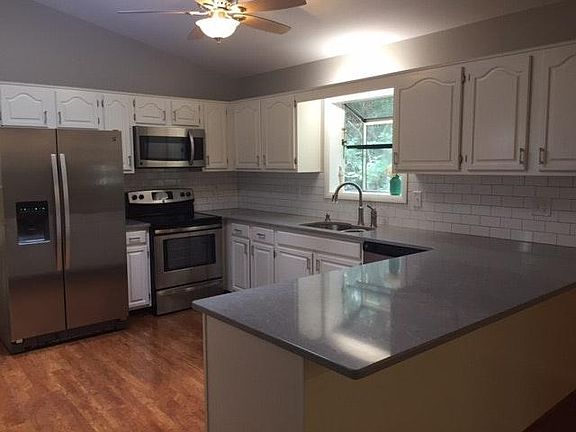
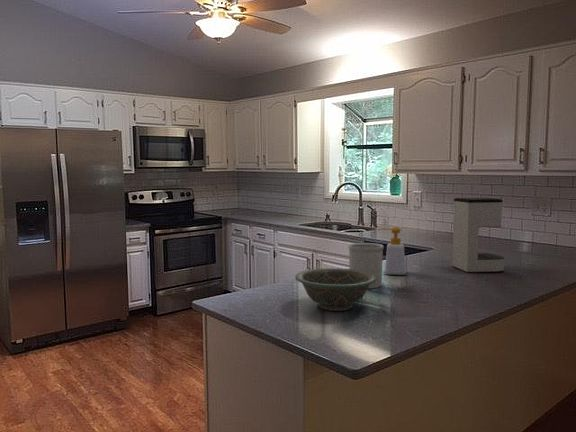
+ decorative bowl (335, 291)
+ coffee maker (477, 233)
+ soap bottle (390, 250)
+ utensil holder (365, 265)
